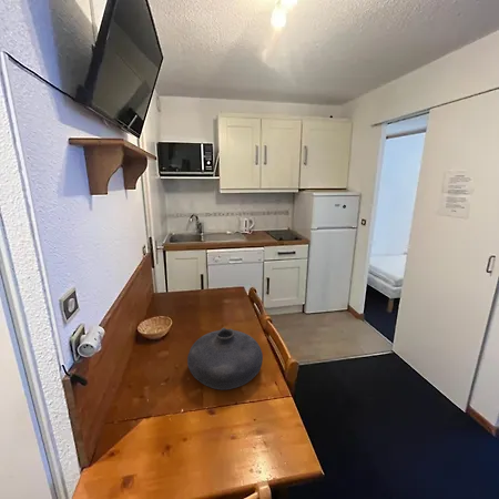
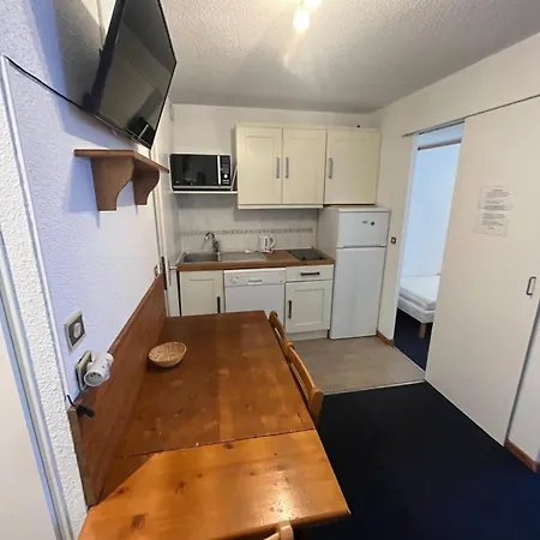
- vase (225, 352)
